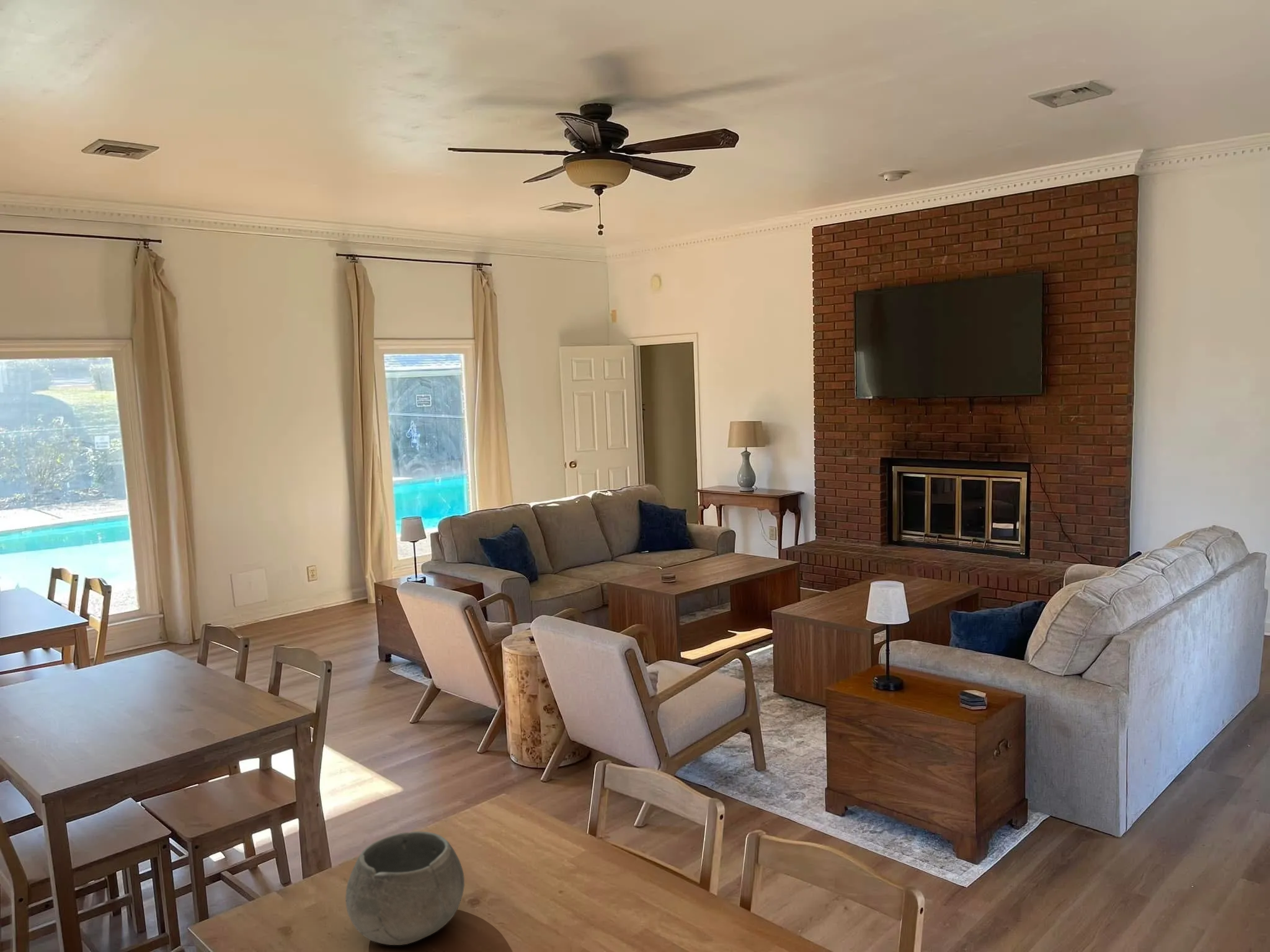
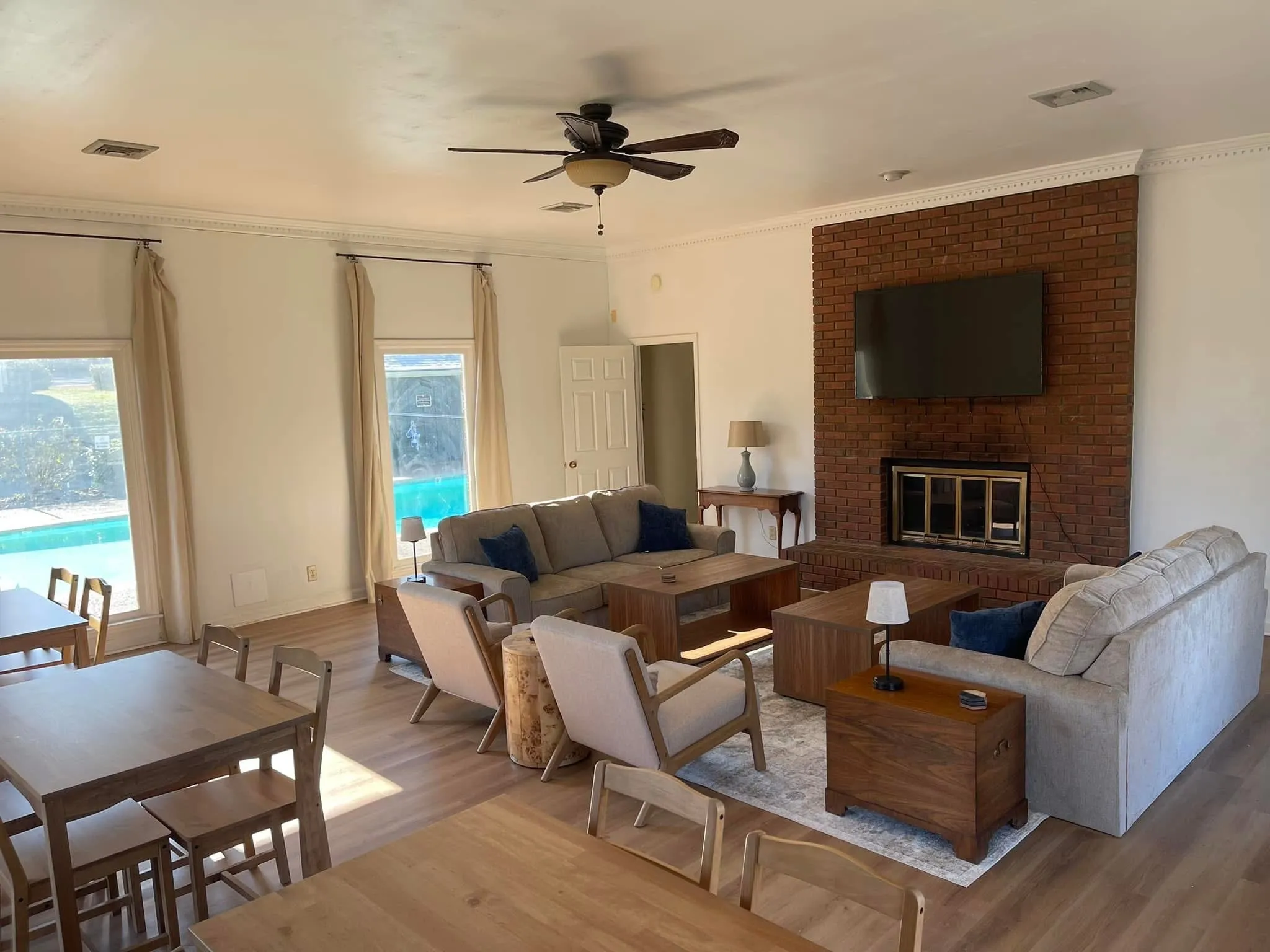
- bowl (406, 888)
